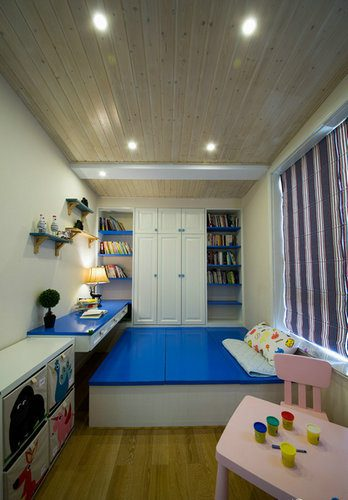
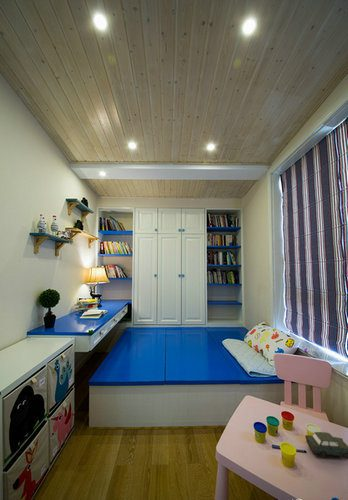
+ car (327, 444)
